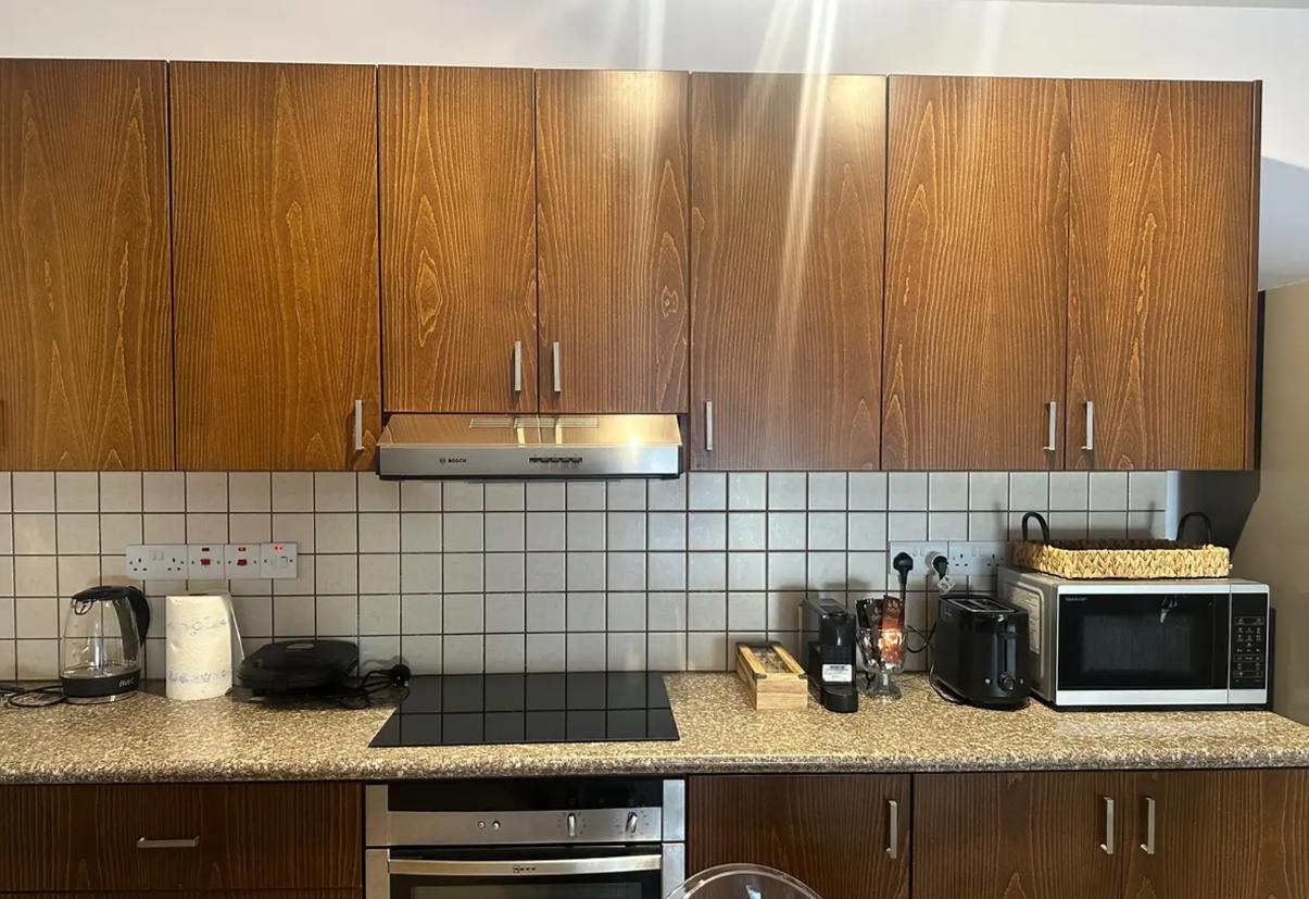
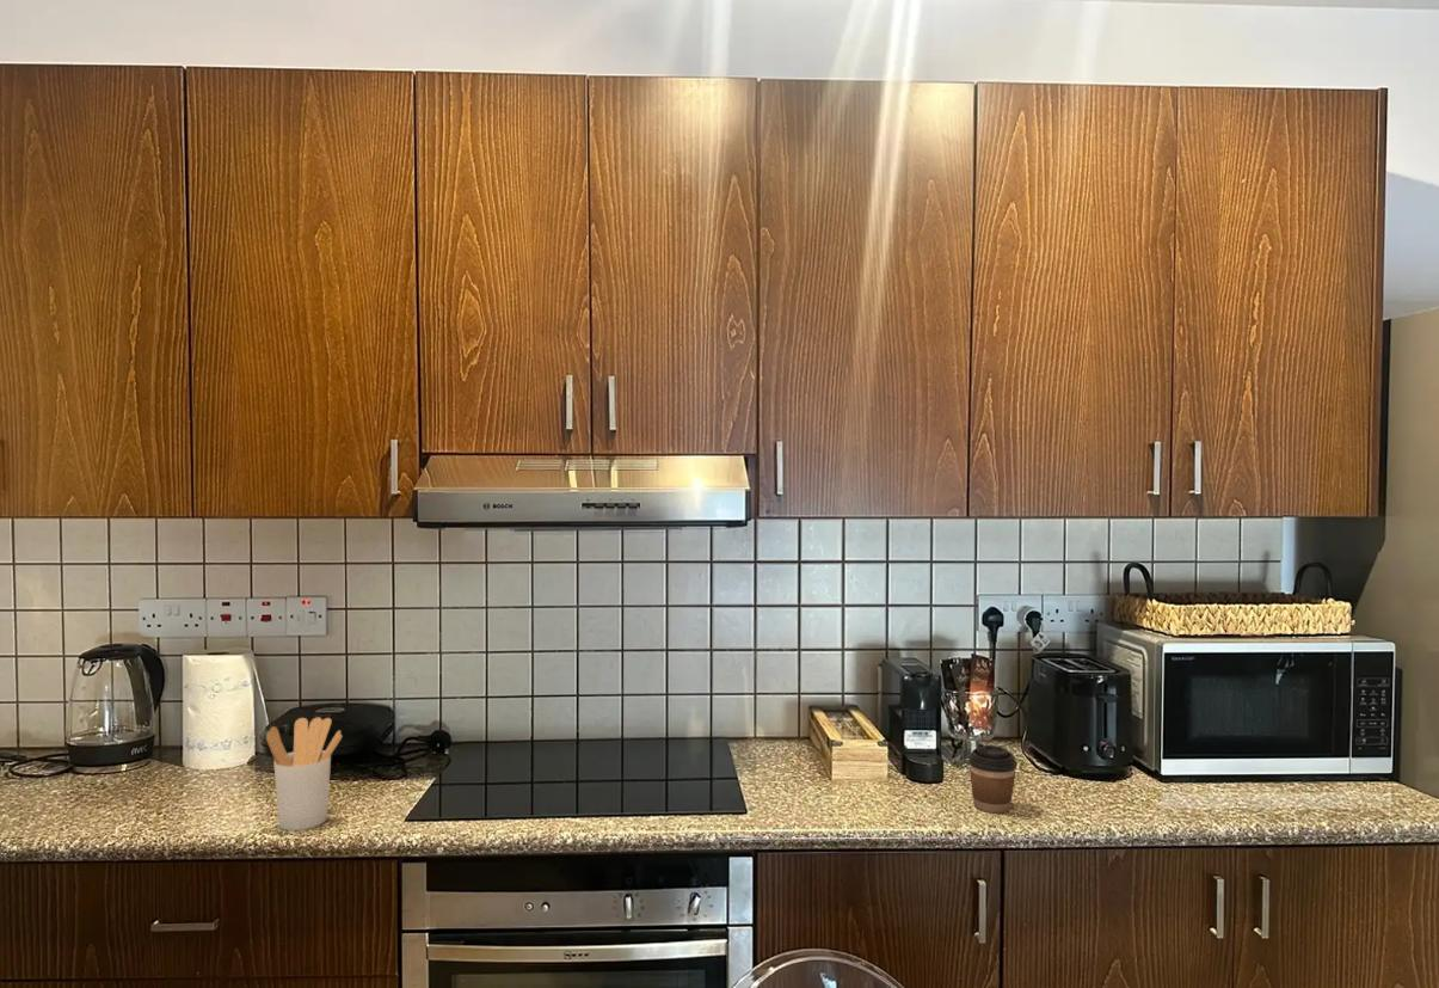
+ utensil holder (306, 769)
+ coffee cup (991, 775)
